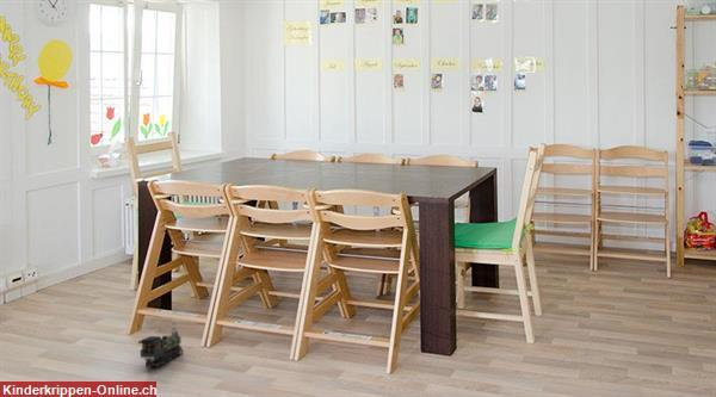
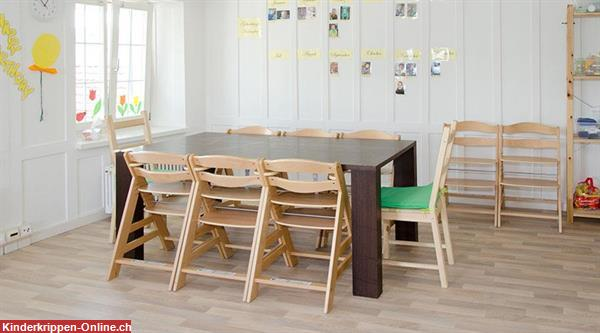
- toy train (163, 343)
